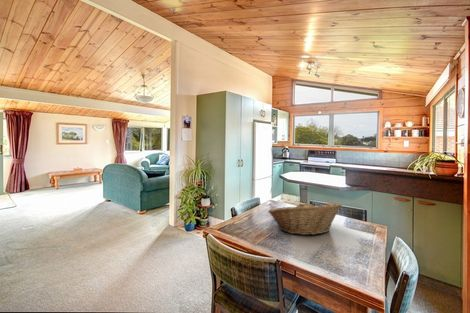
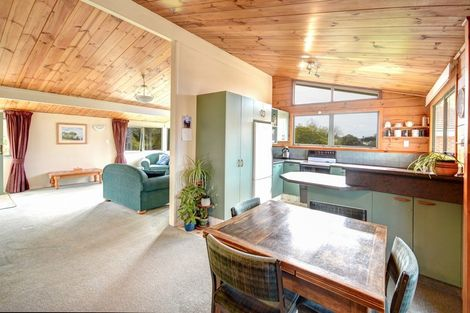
- fruit basket (304, 214)
